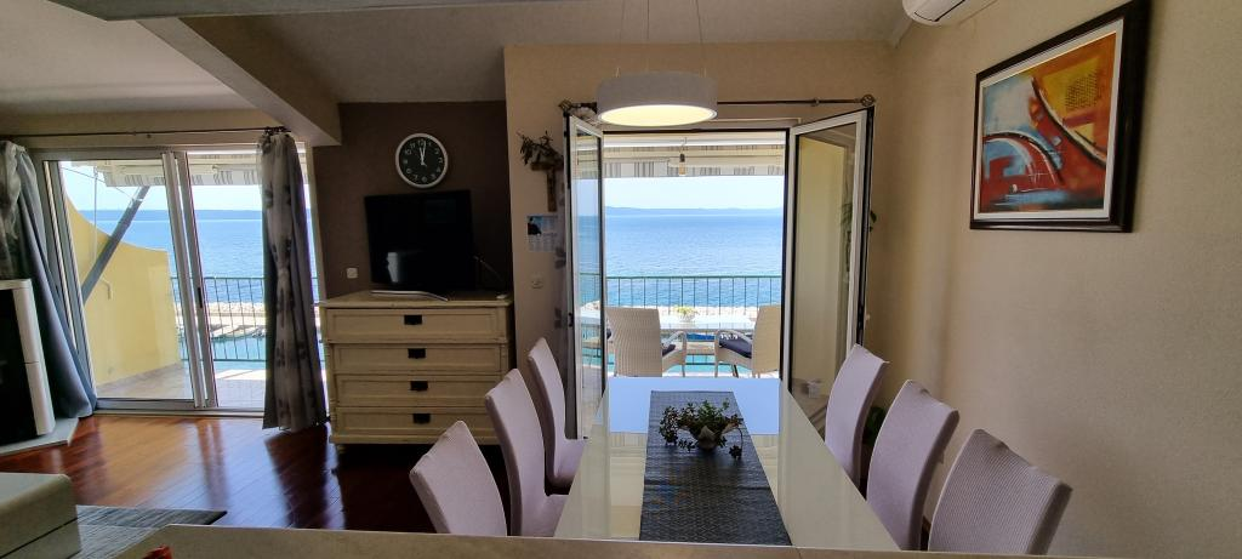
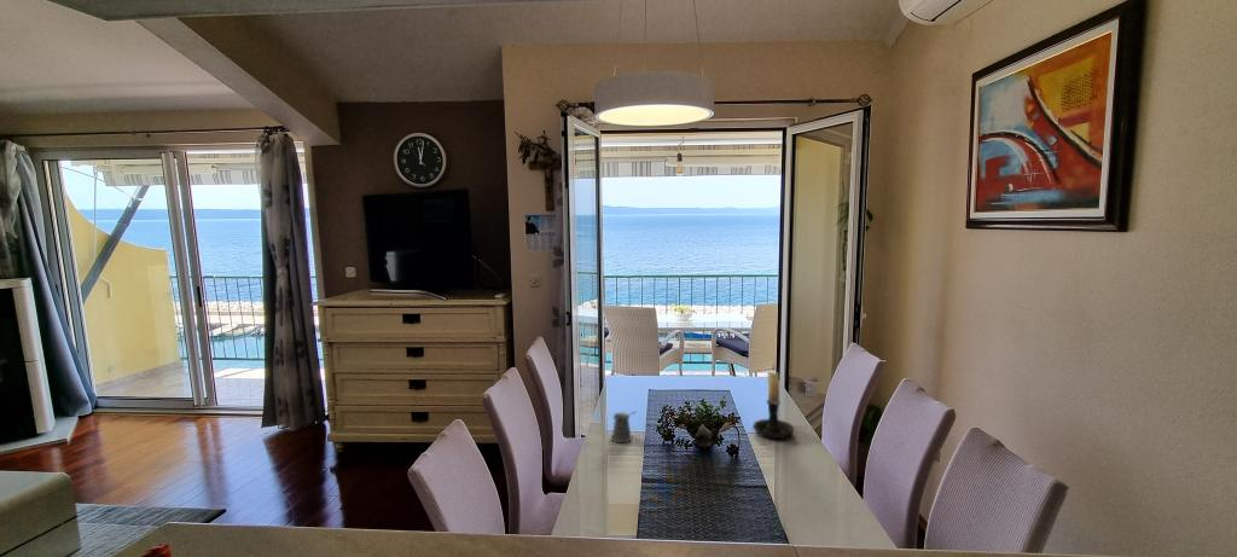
+ pepper shaker (623, 424)
+ candle holder (772, 394)
